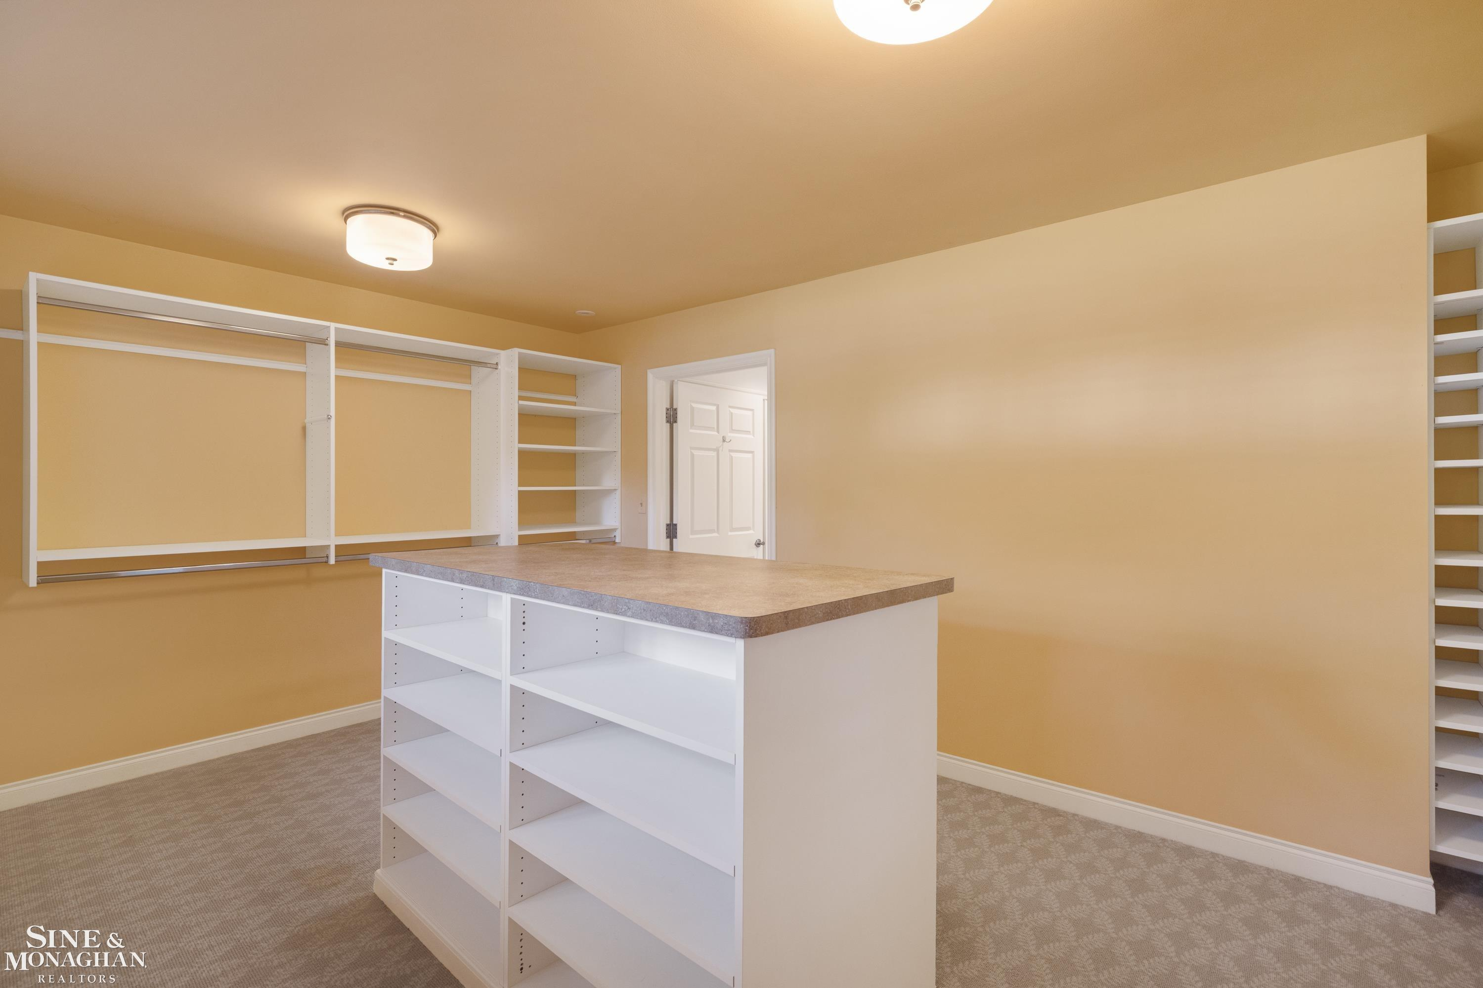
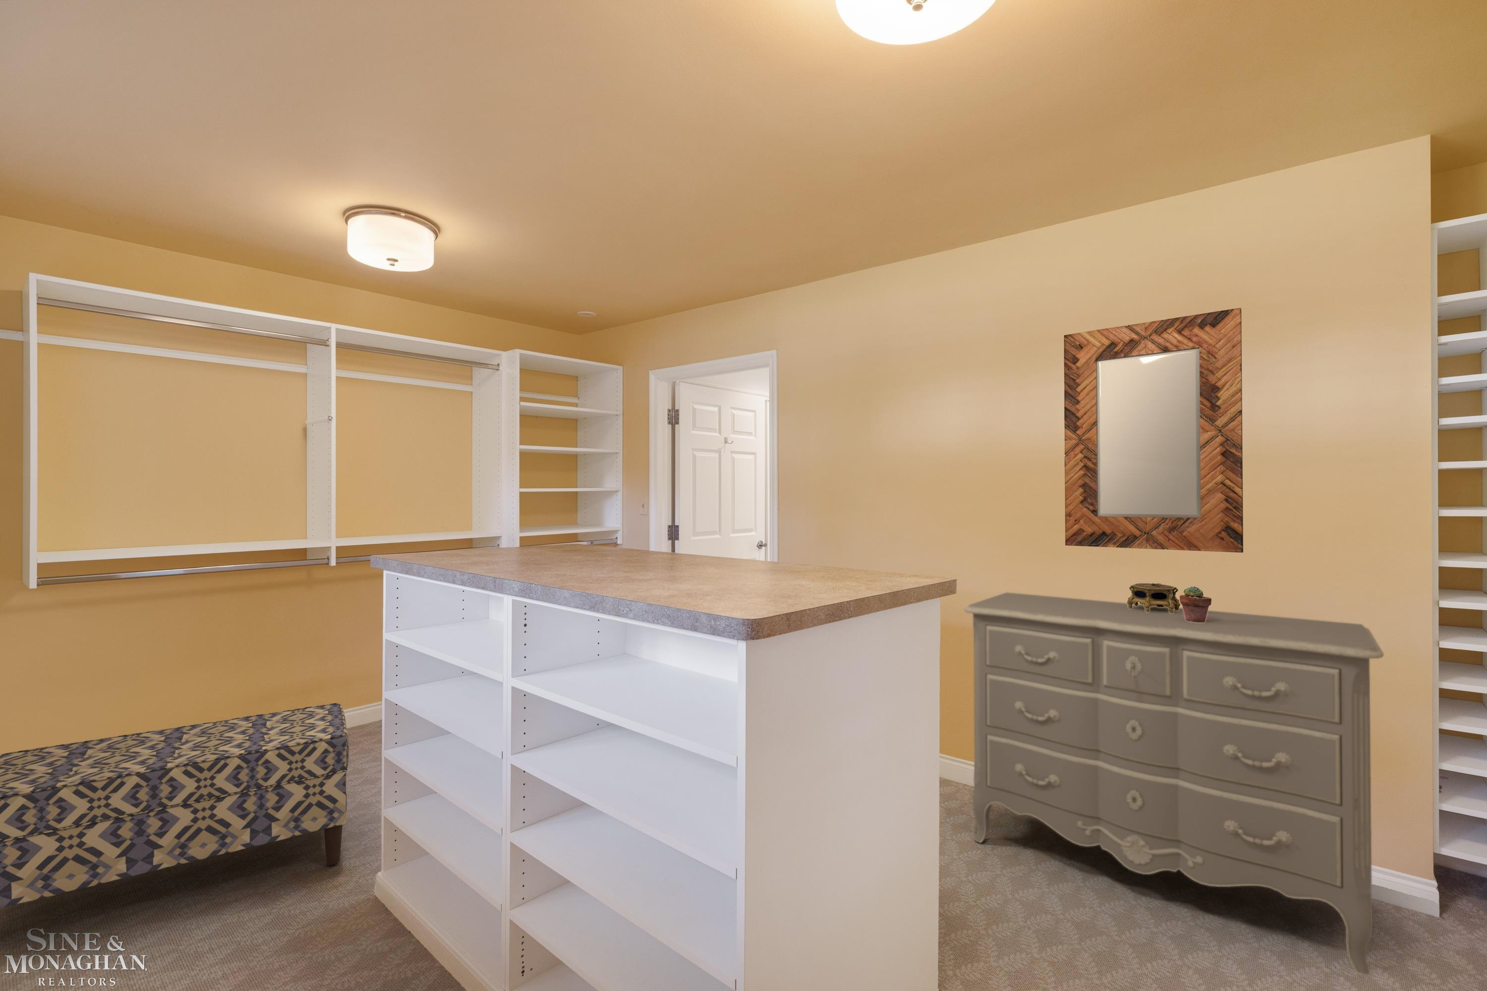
+ clock (1153, 595)
+ home mirror (1147, 436)
+ potted succulent (1195, 603)
+ bench (179, 811)
+ dresser (1146, 744)
